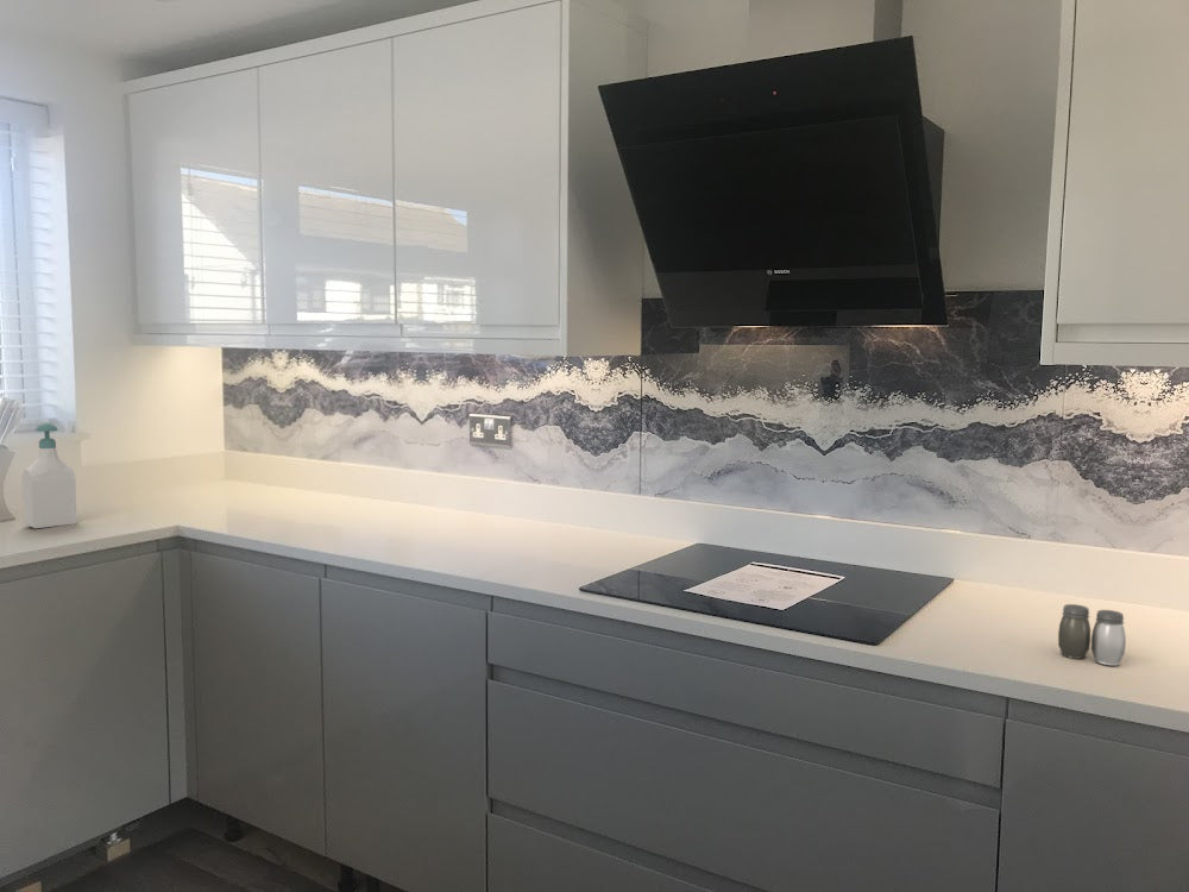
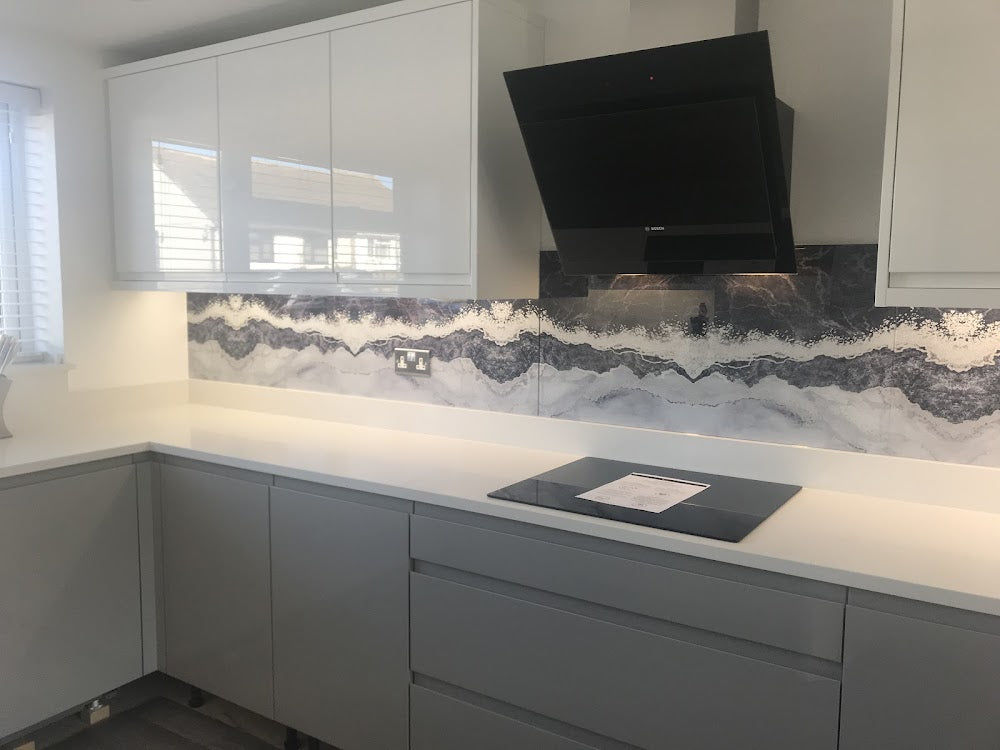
- soap bottle (46, 473)
- salt and pepper shaker (1092, 634)
